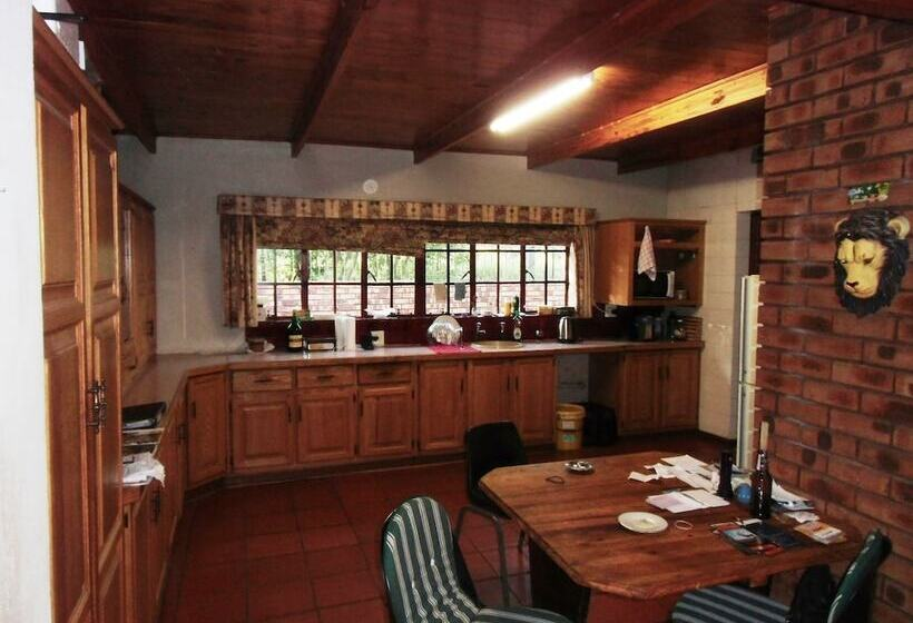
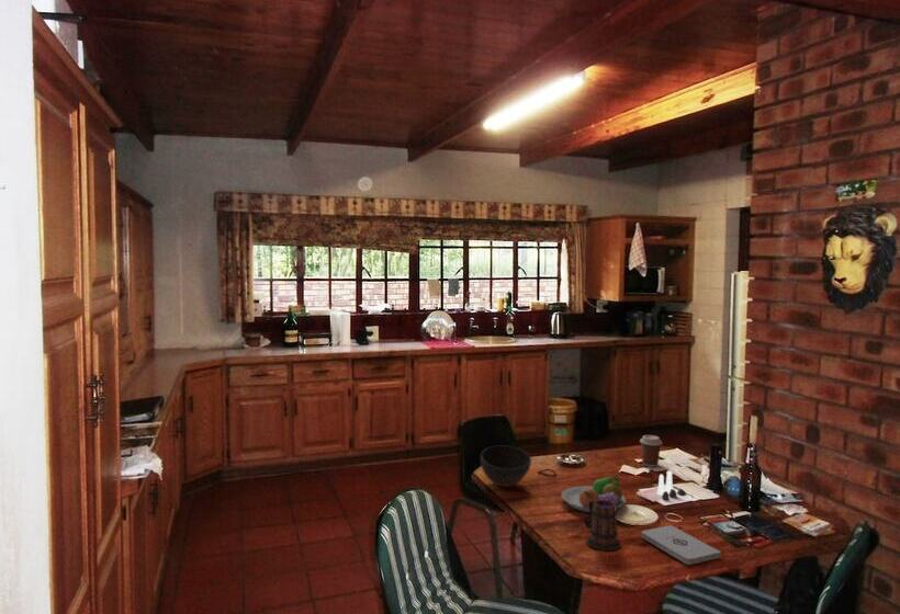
+ bowl (505, 468)
+ fruit bowl (595, 490)
+ salt and pepper shaker set (670, 484)
+ notepad (678, 544)
+ mug (599, 520)
+ coffee cup (650, 451)
